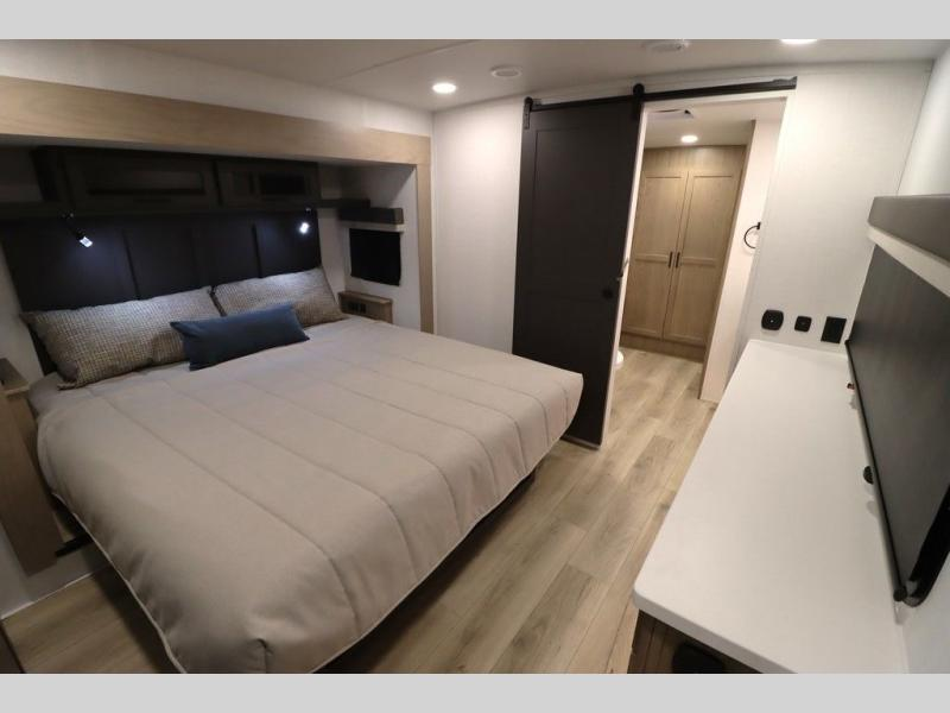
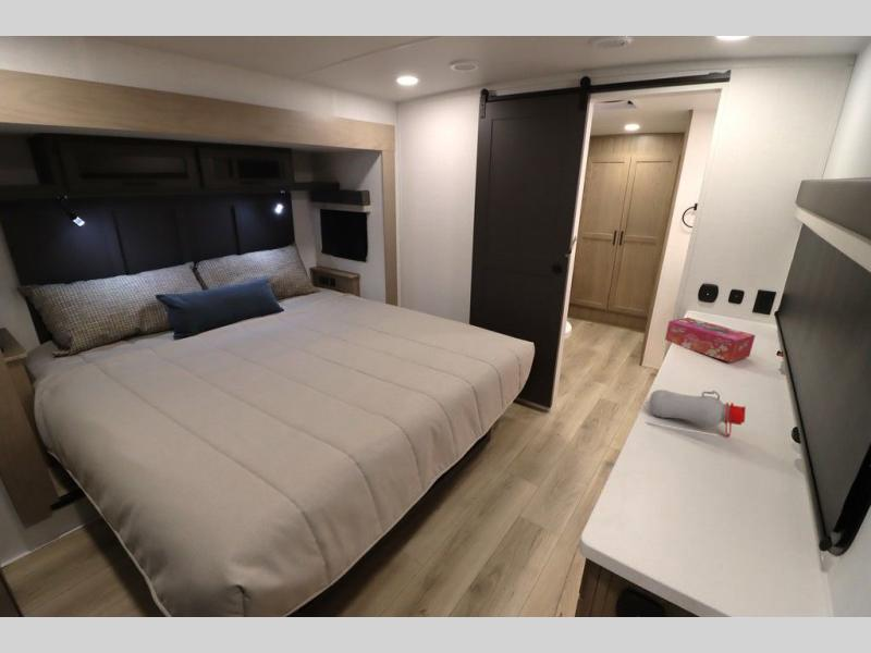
+ tissue box (707, 337)
+ water bottle (694, 408)
